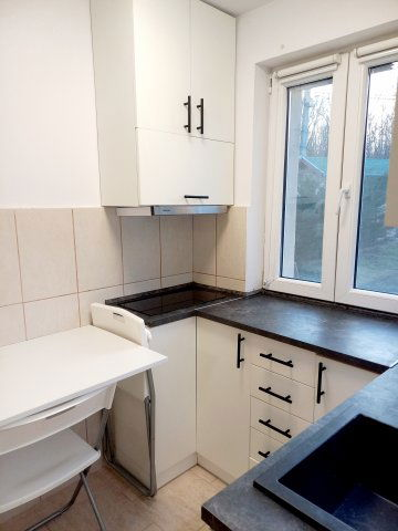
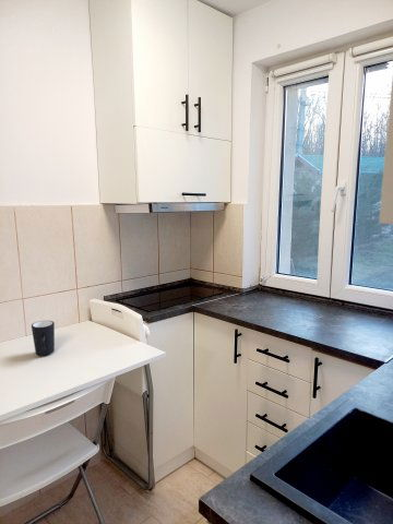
+ mug (44, 340)
